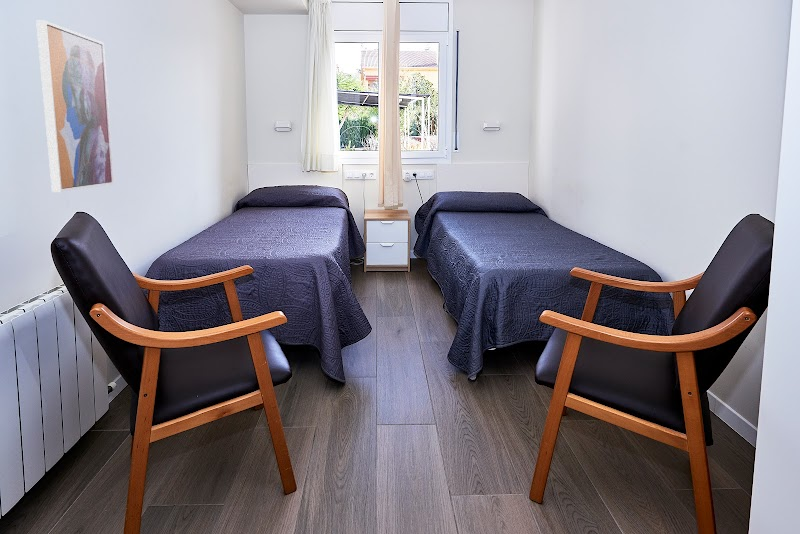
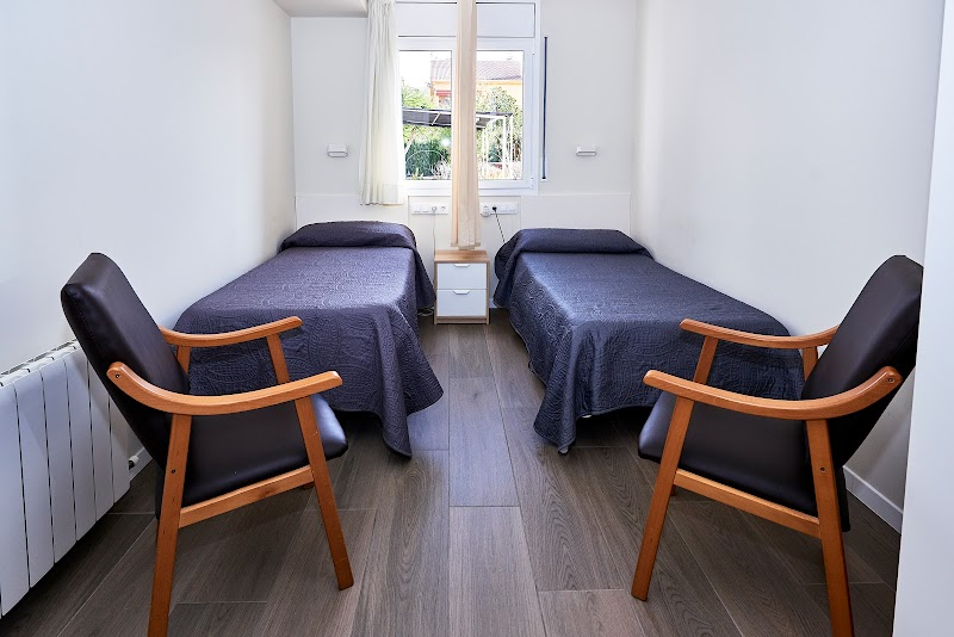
- wall art (79, 111)
